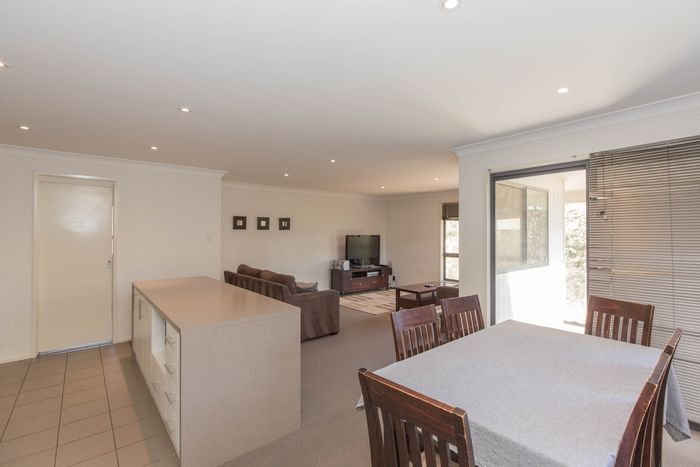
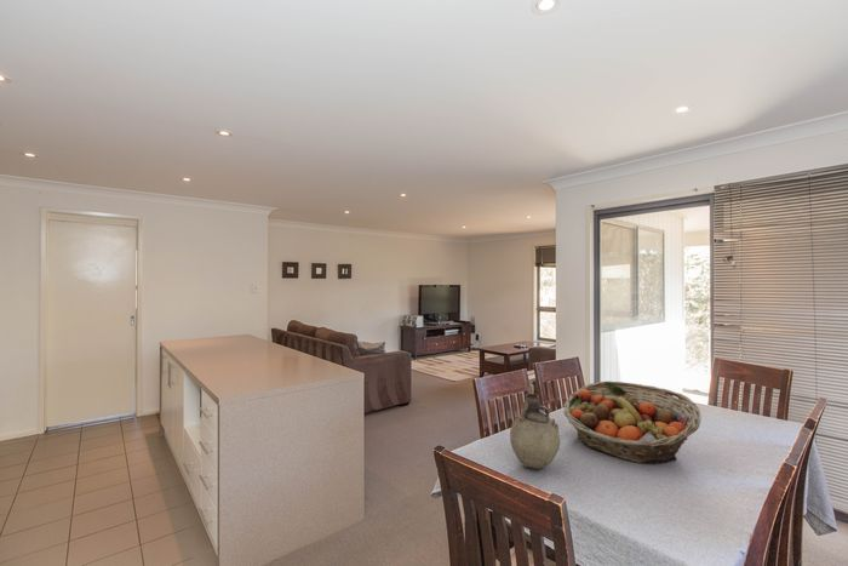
+ fruit basket (626, 418)
+ vase (534, 430)
